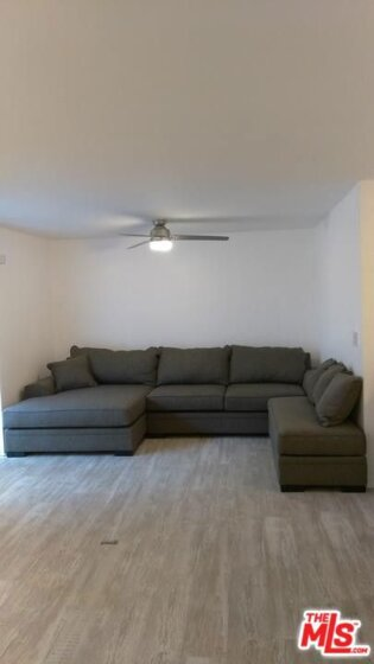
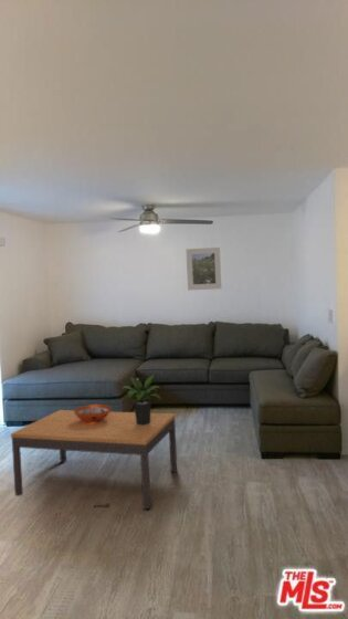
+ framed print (203, 269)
+ coffee table (98, 451)
+ decorative bowl (93, 415)
+ potted plant (141, 399)
